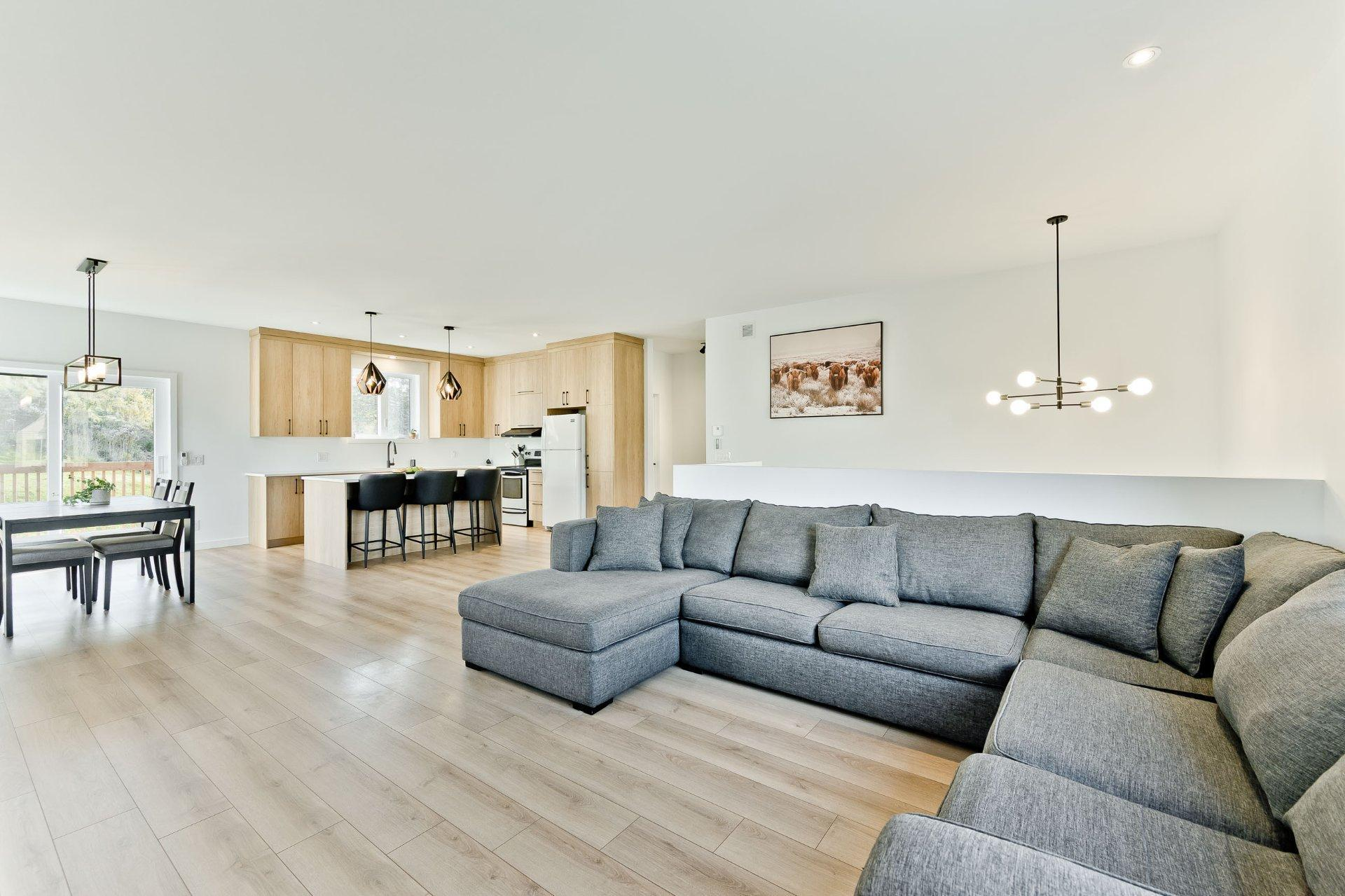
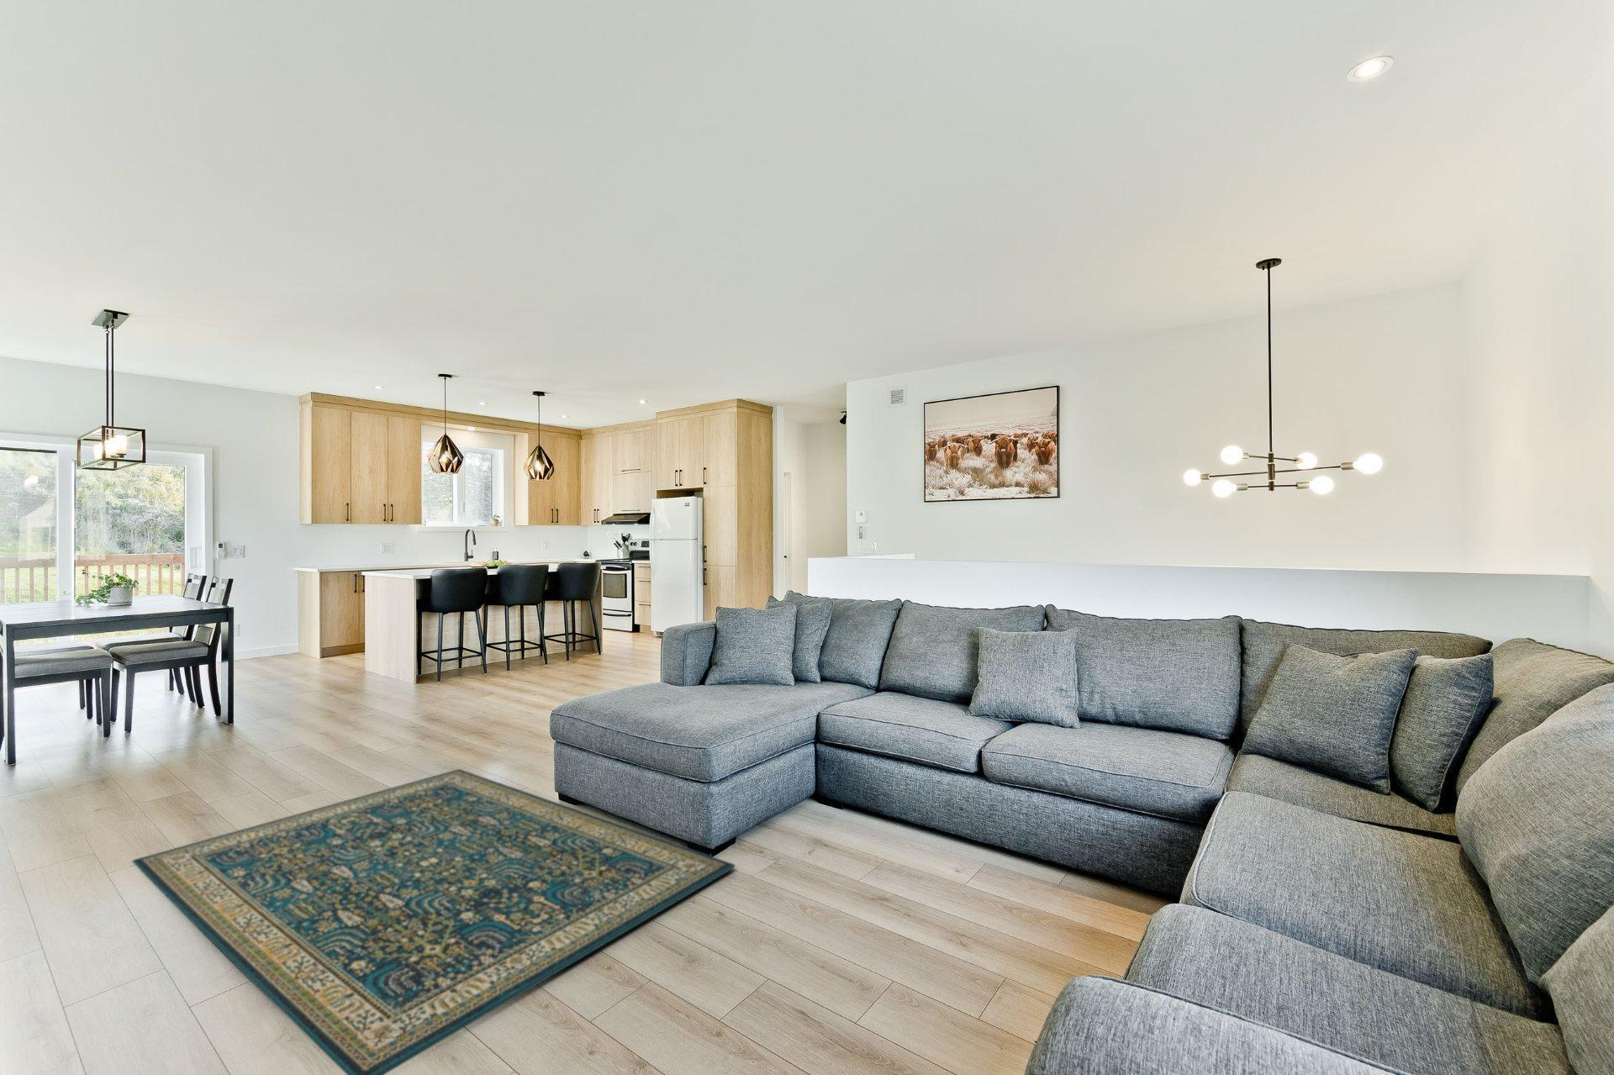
+ rug (430, 863)
